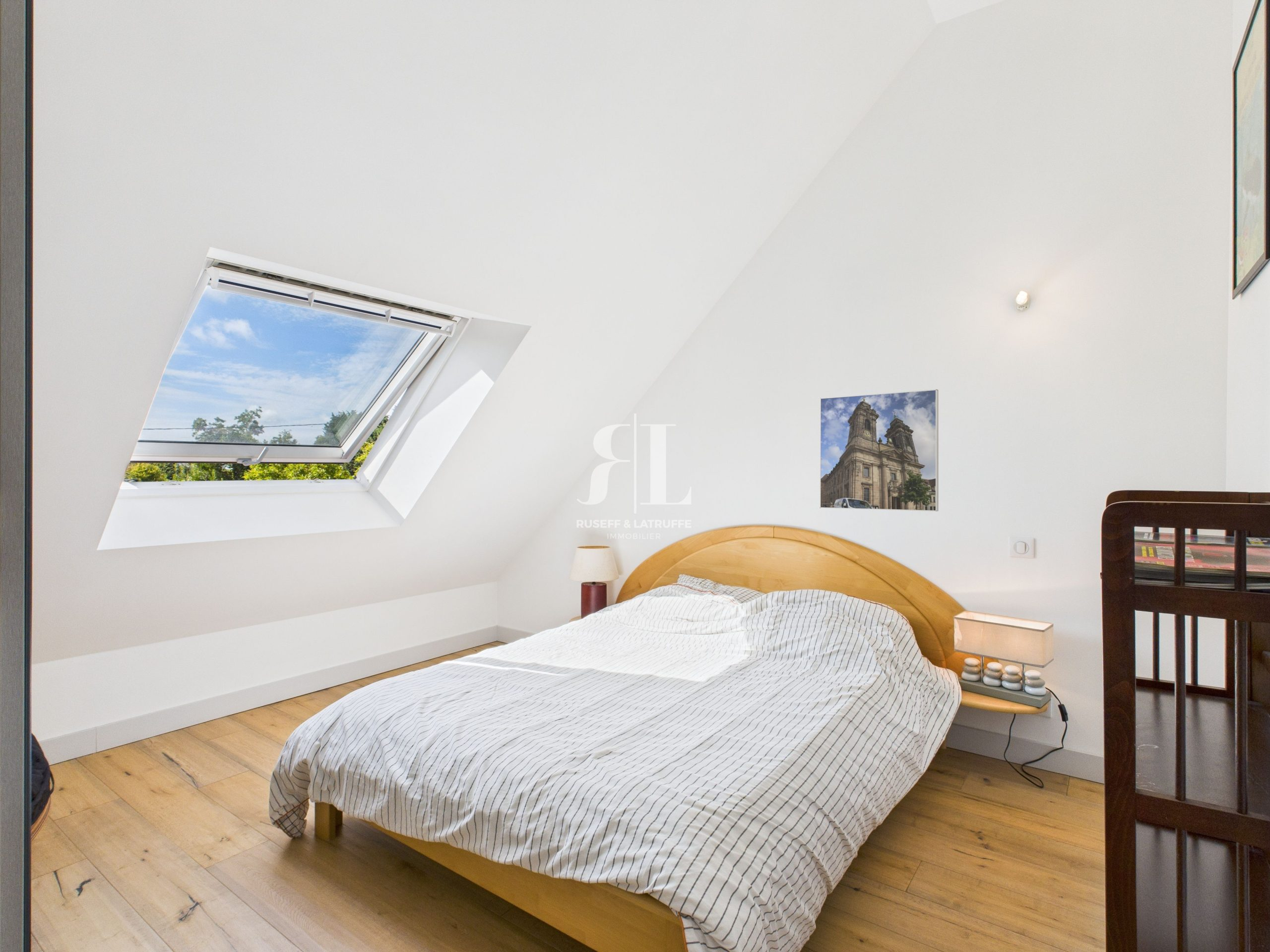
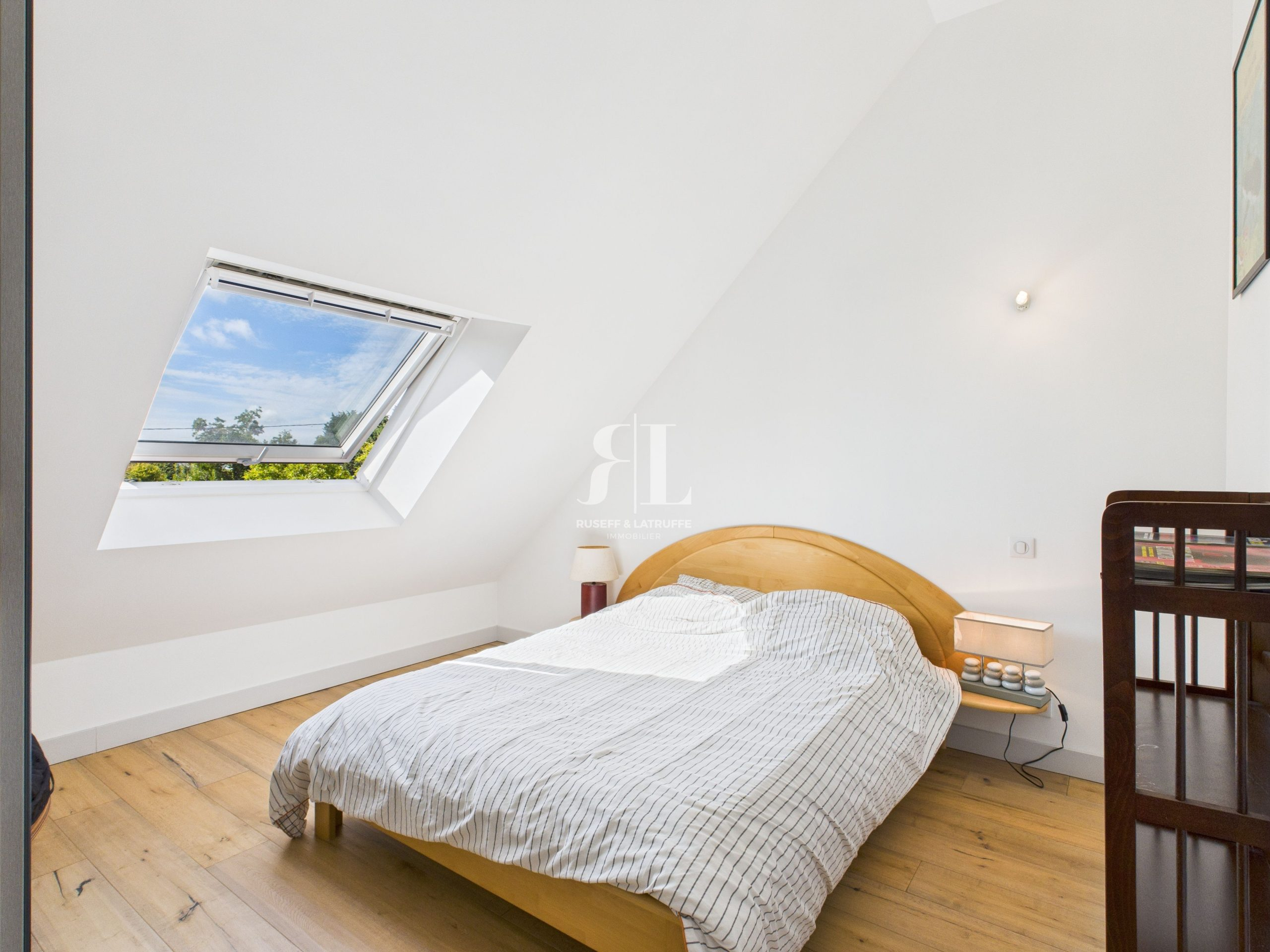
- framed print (876, 452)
